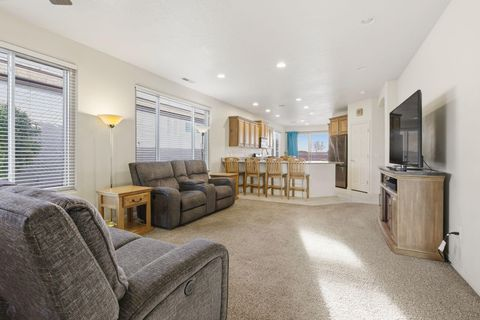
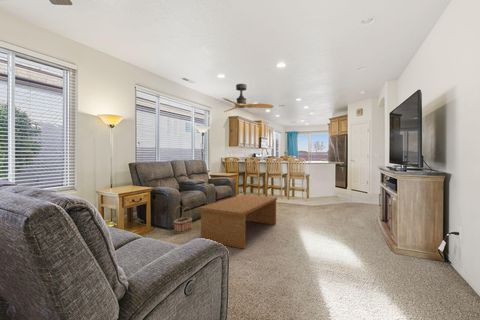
+ basket (183, 218)
+ ceiling fan (245, 98)
+ coffee table (242, 216)
